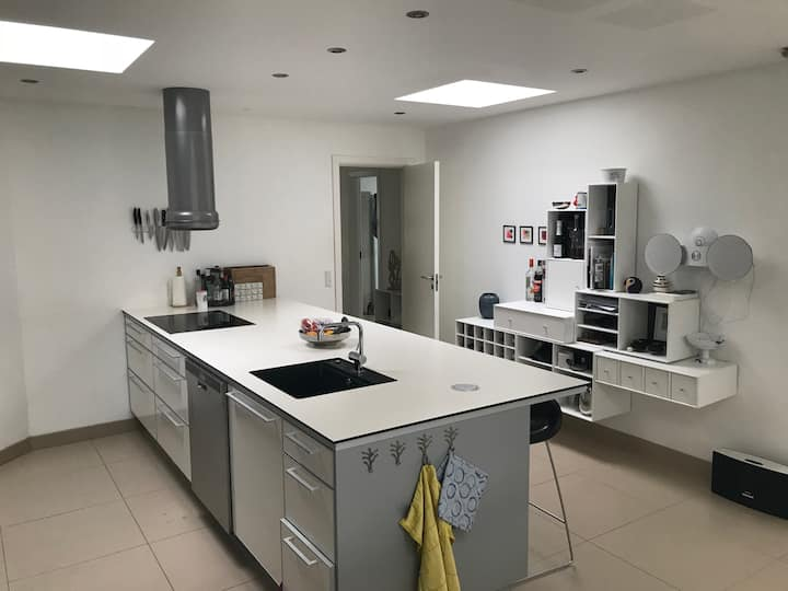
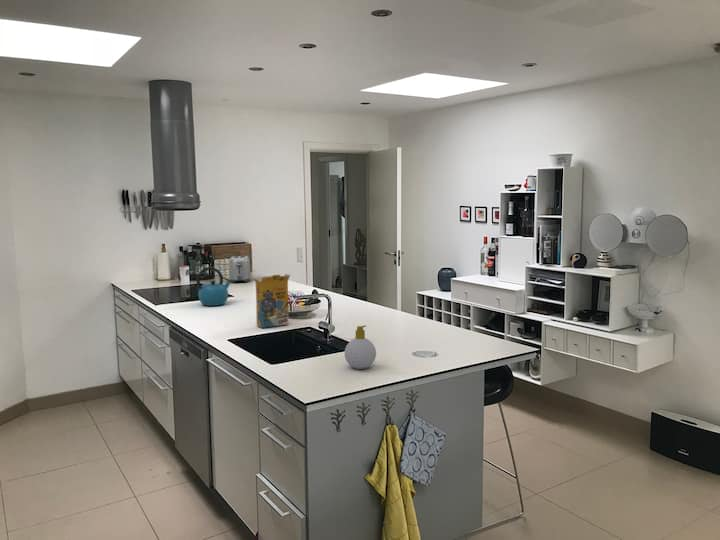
+ toaster (240, 268)
+ cereal box (270, 299)
+ kettle (214, 285)
+ soap bottle (360, 346)
